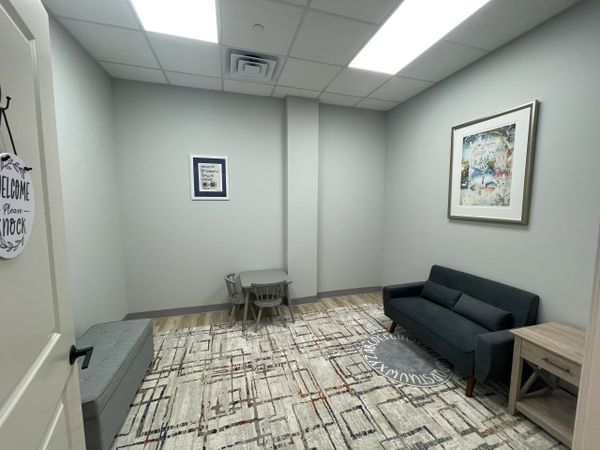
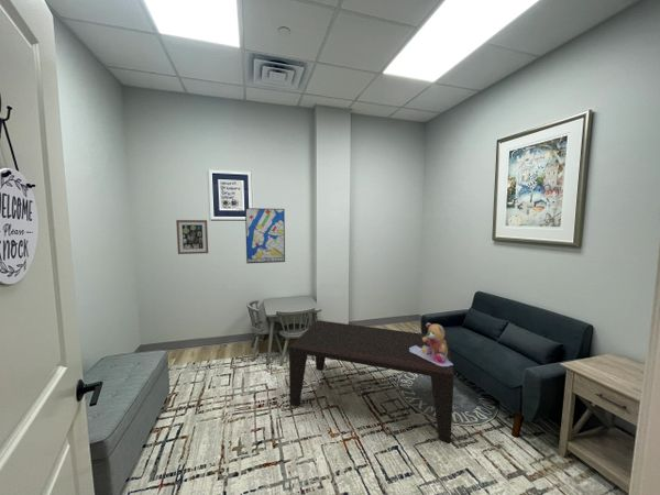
+ coffee table (370, 365)
+ wall art (193, 237)
+ teddy bear (430, 339)
+ wall art (265, 235)
